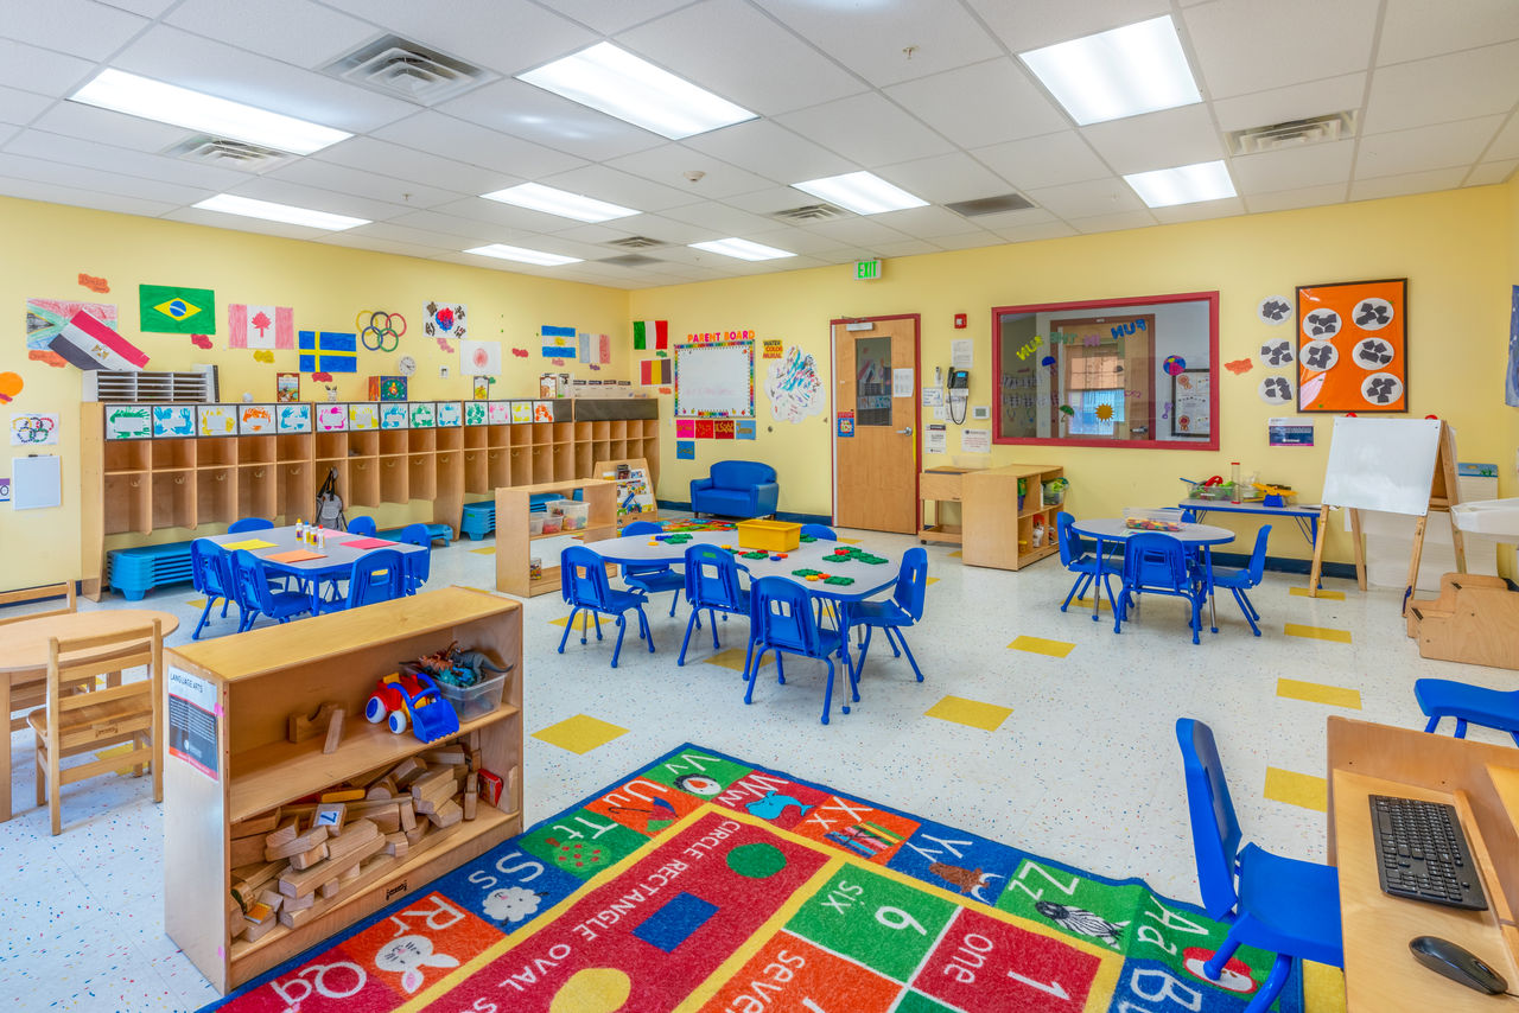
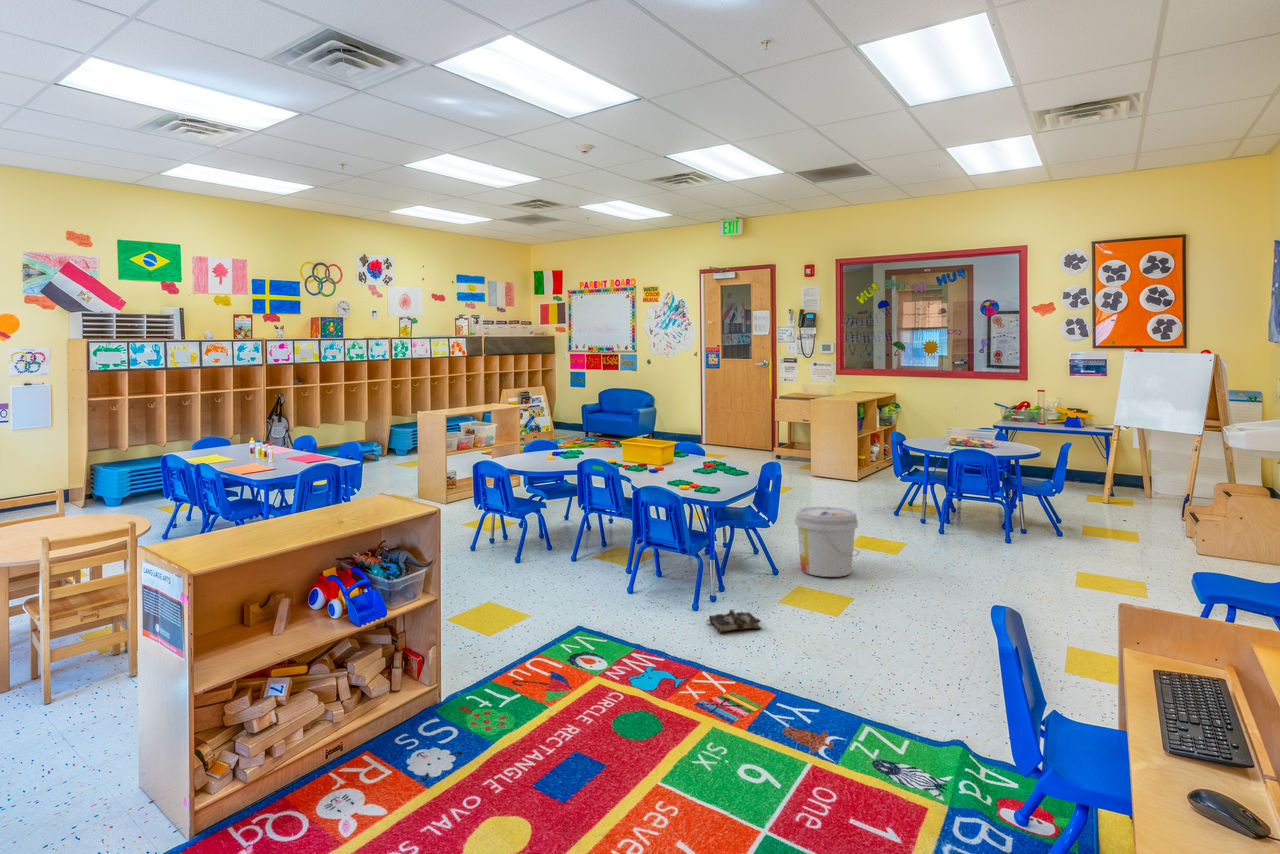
+ bucket (826, 541)
+ book (734, 619)
